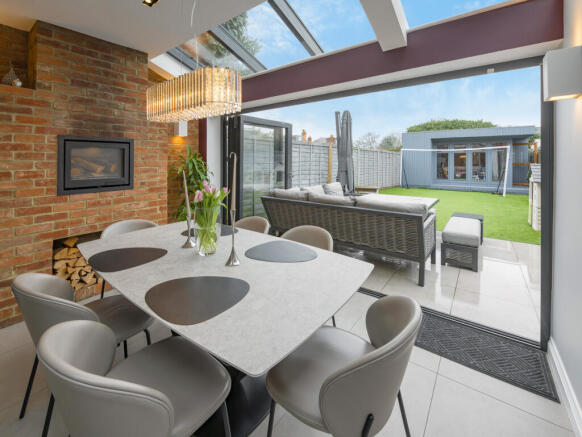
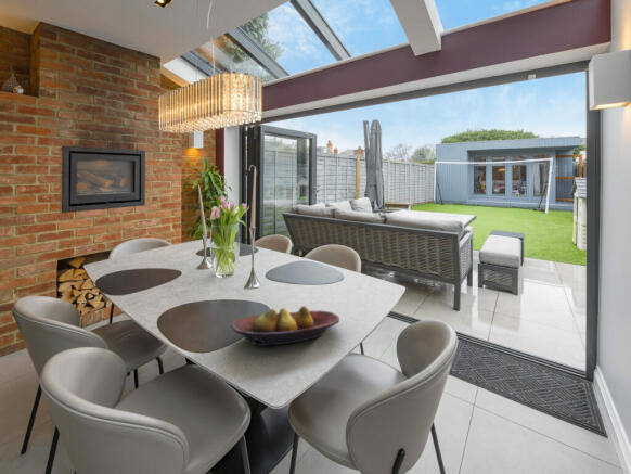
+ fruit bowl (287, 321)
